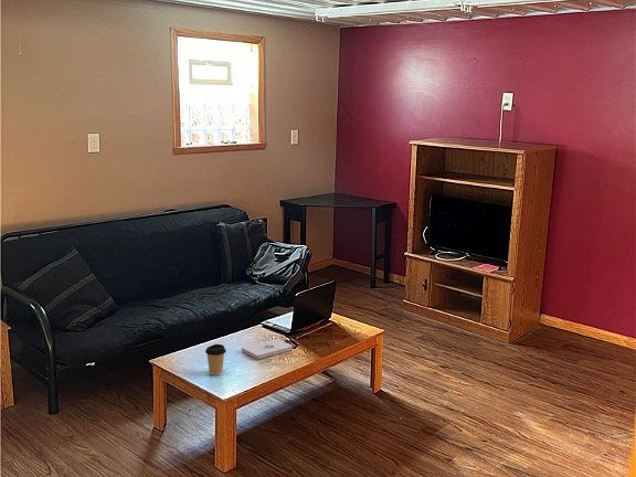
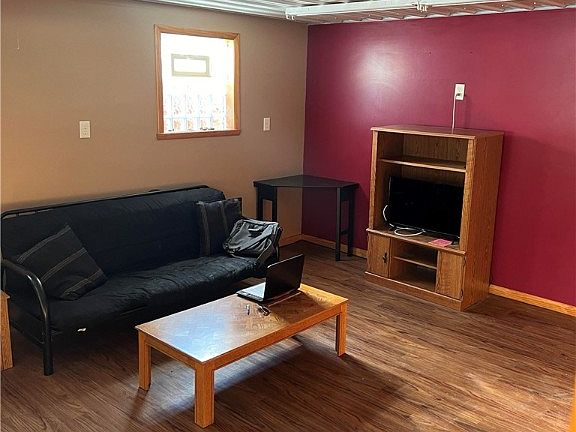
- notepad (267, 348)
- coffee cup (215, 360)
